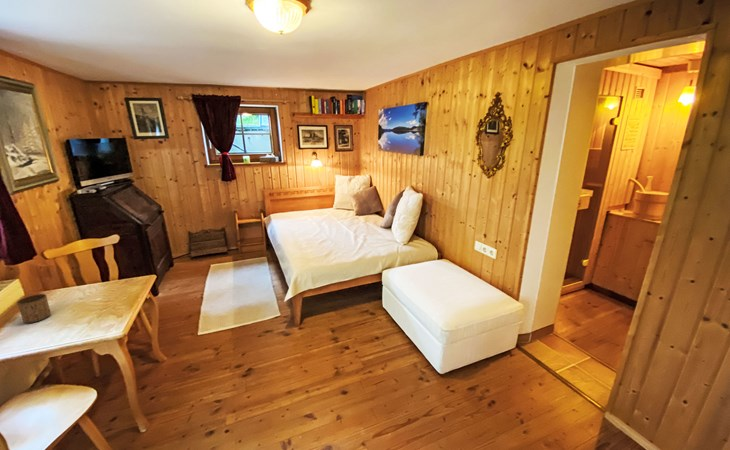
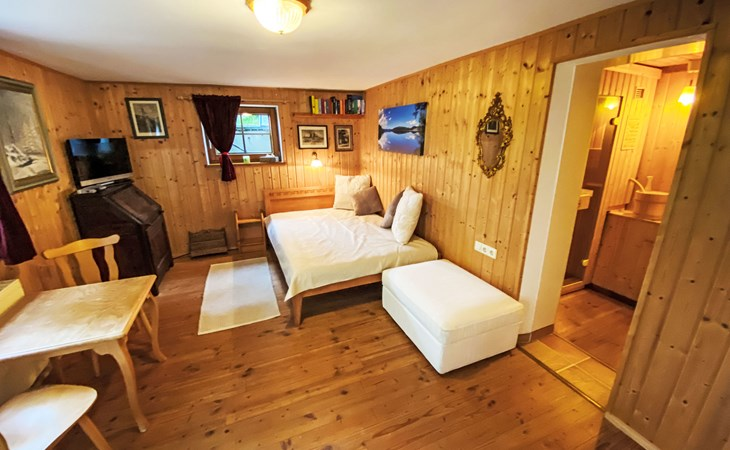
- cup (35, 308)
